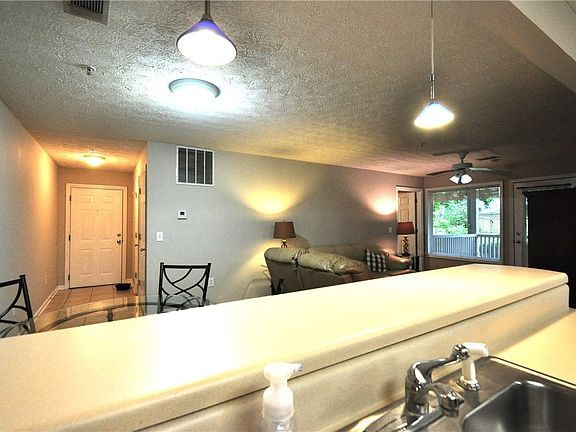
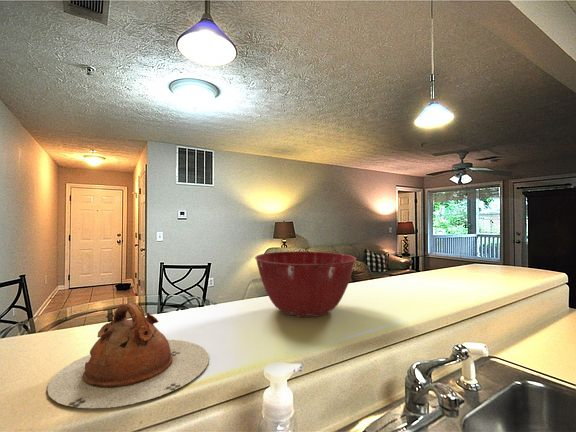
+ teapot (136, 334)
+ mixing bowl (305, 283)
